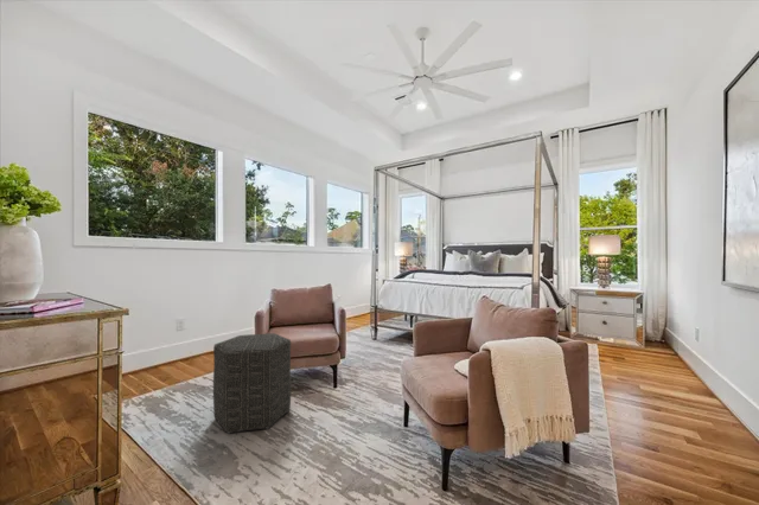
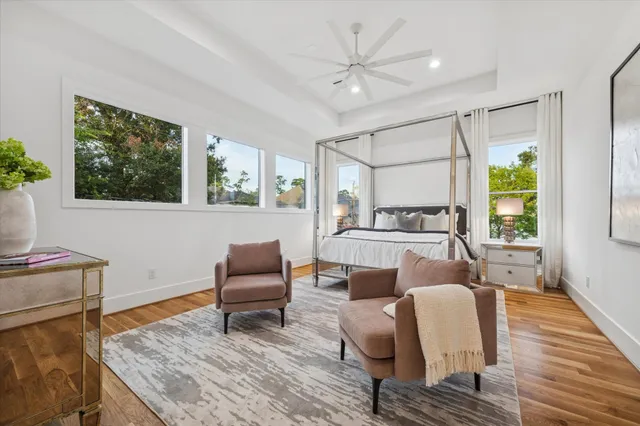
- ottoman (253, 377)
